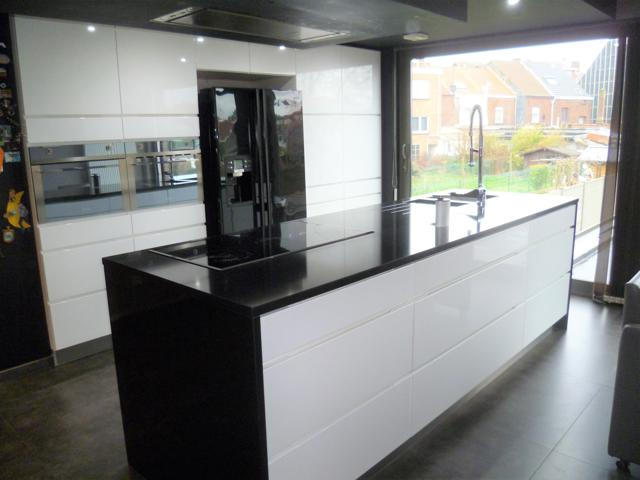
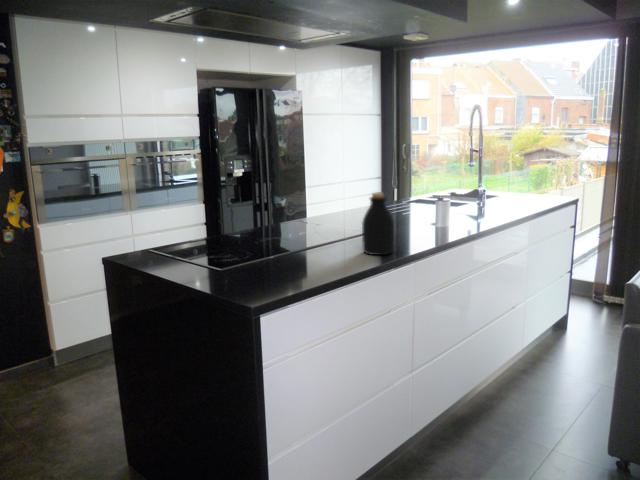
+ bottle (378, 223)
